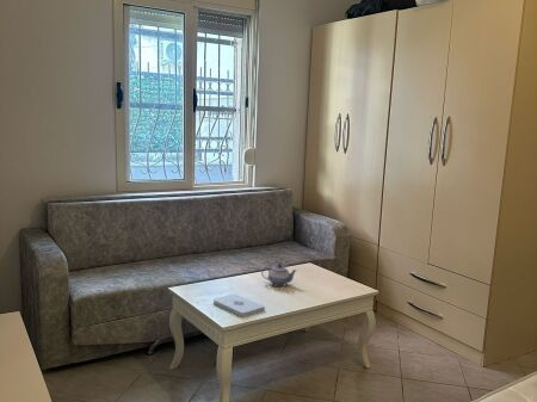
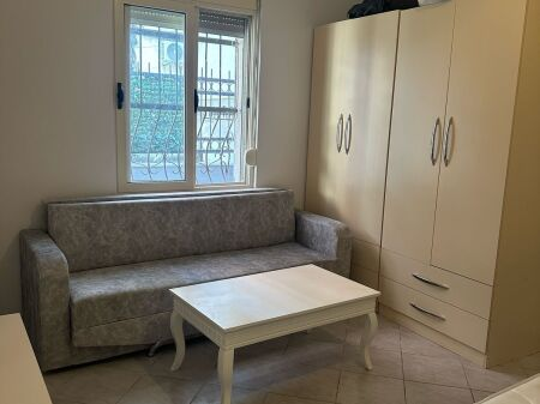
- teapot (278, 273)
- notepad (237, 304)
